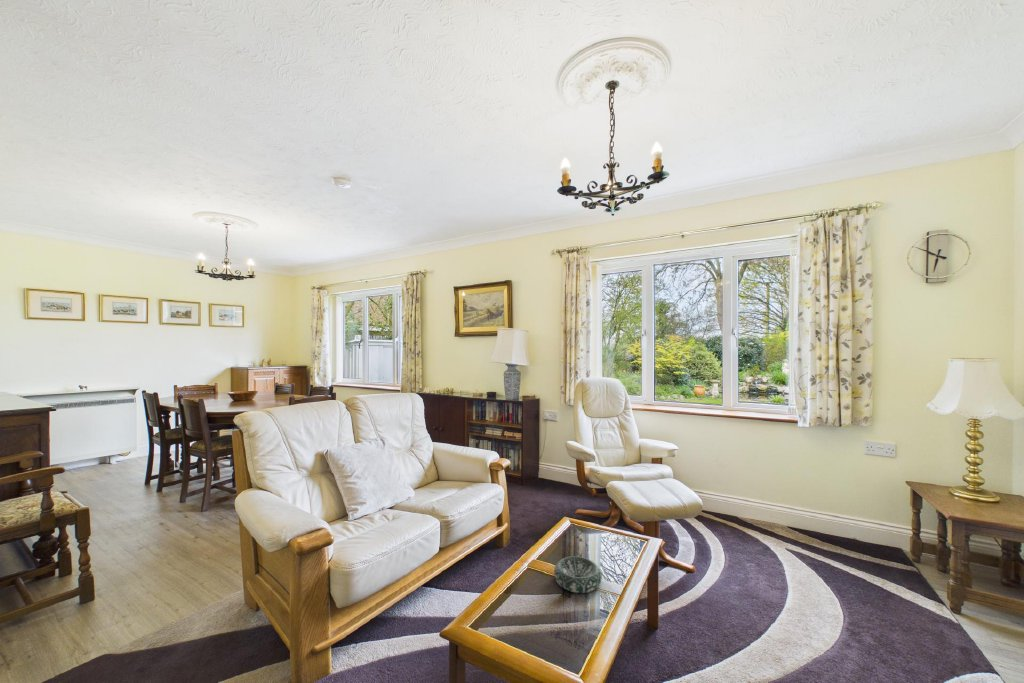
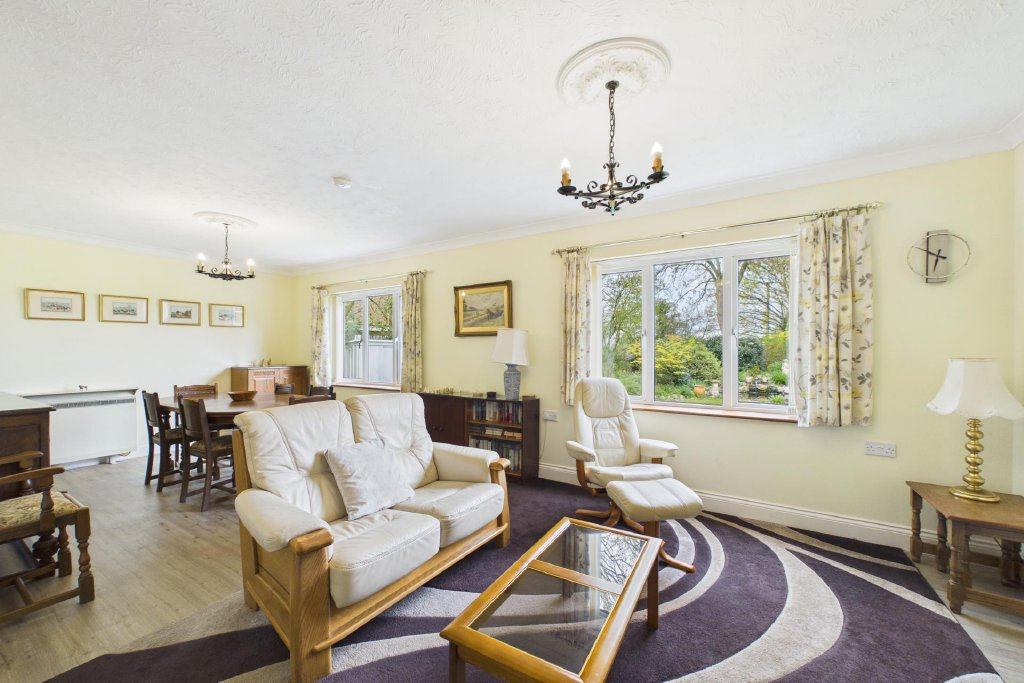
- decorative bowl (577, 574)
